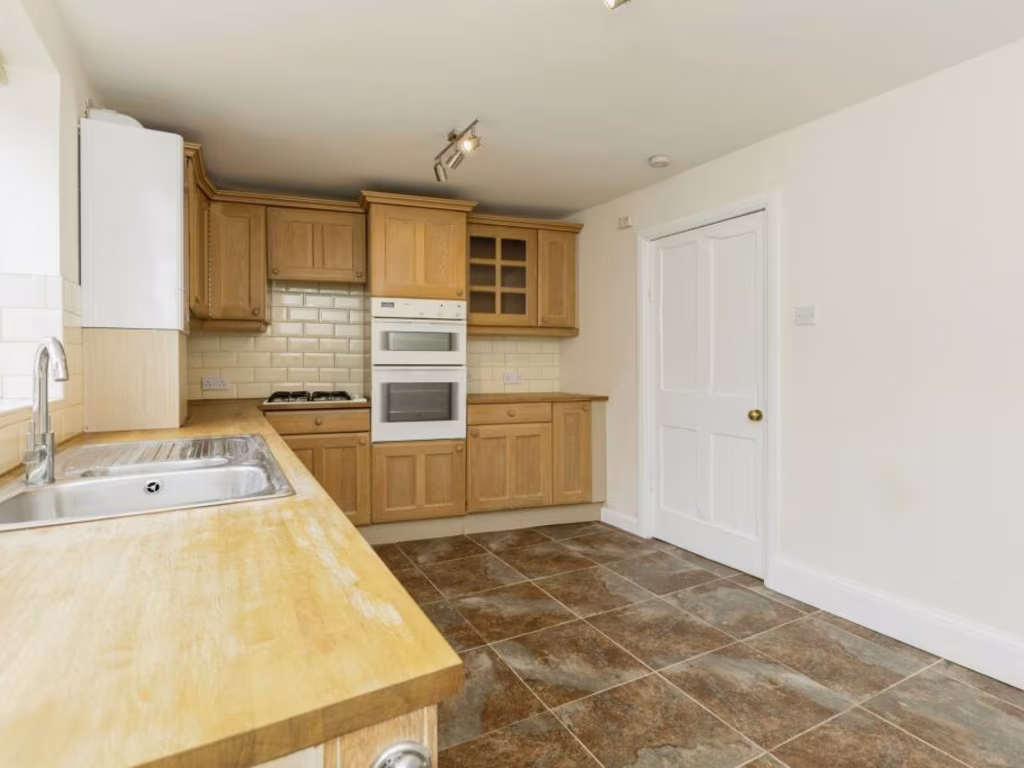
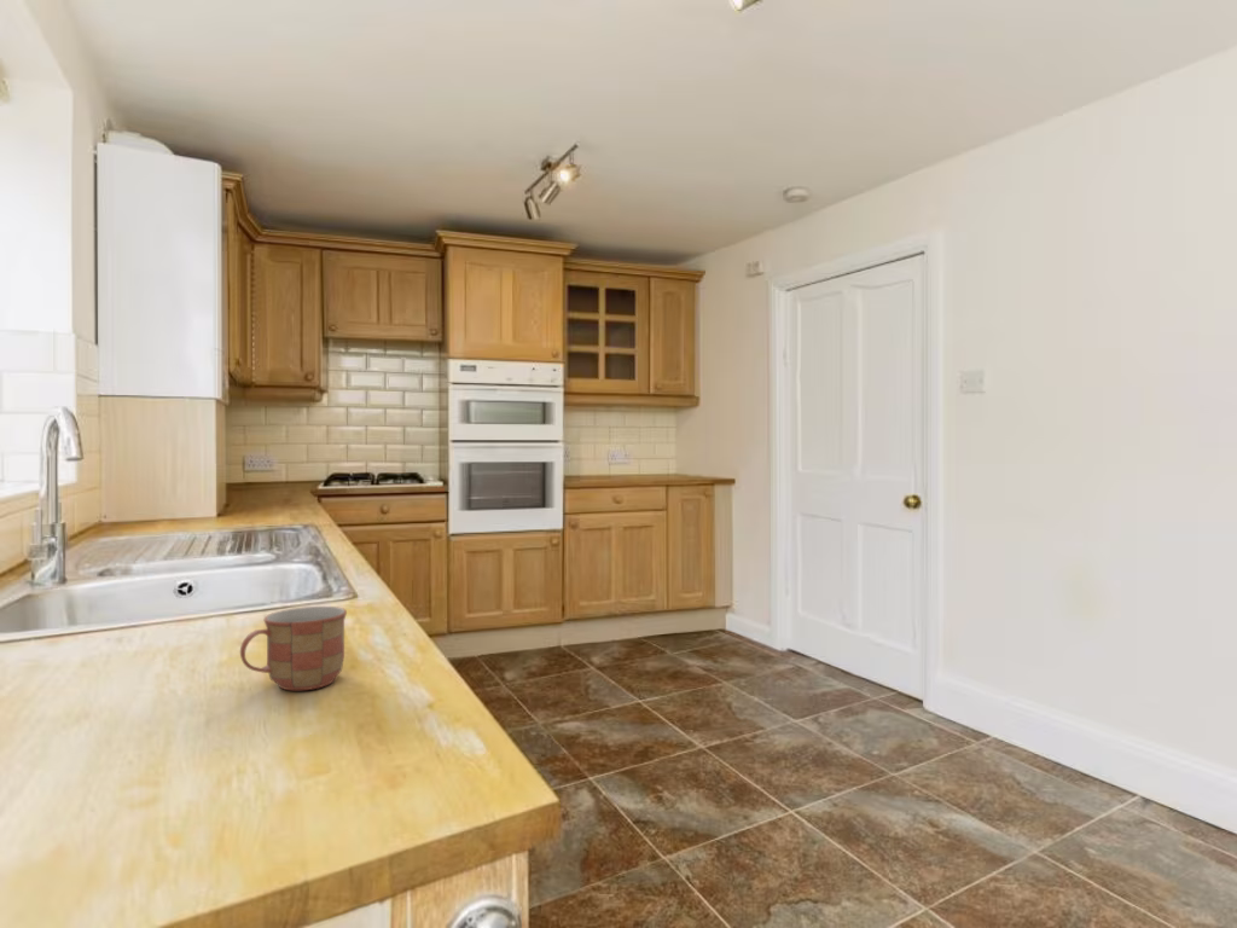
+ mug (295, 649)
